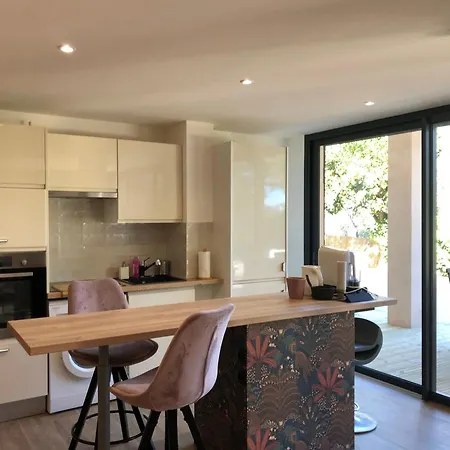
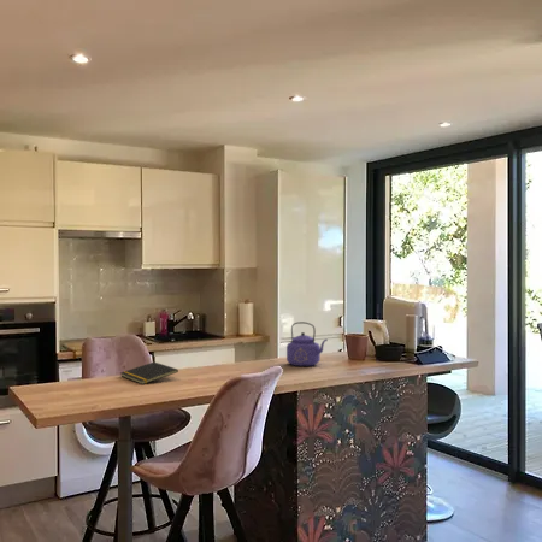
+ kettle (307, 343)
+ notepad (148, 372)
